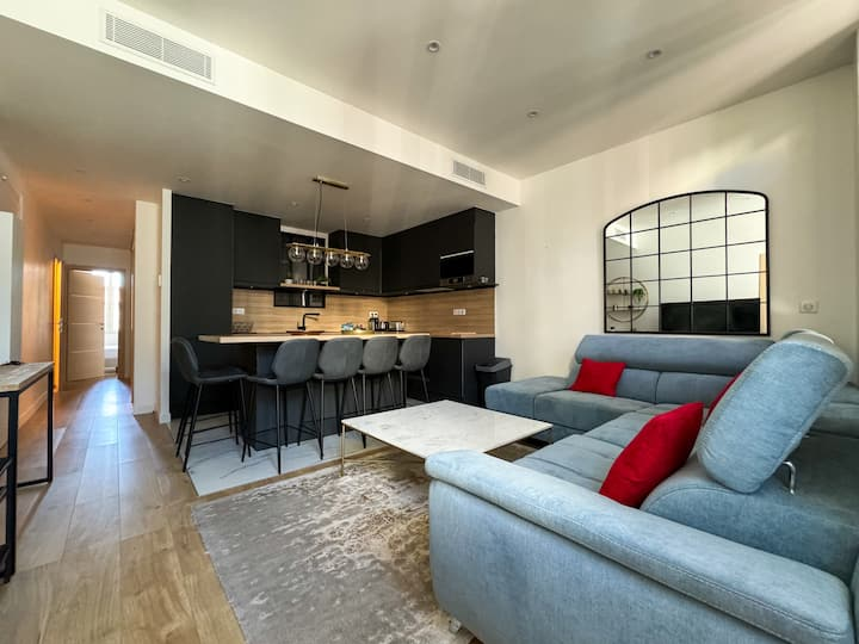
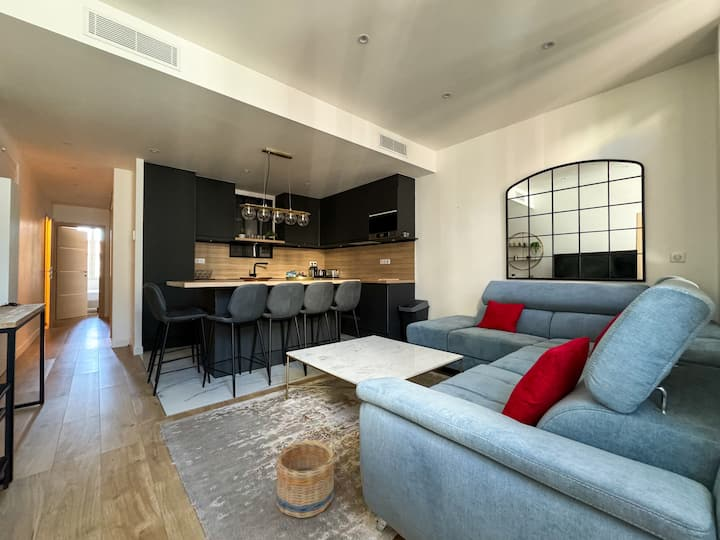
+ basket (305, 475)
